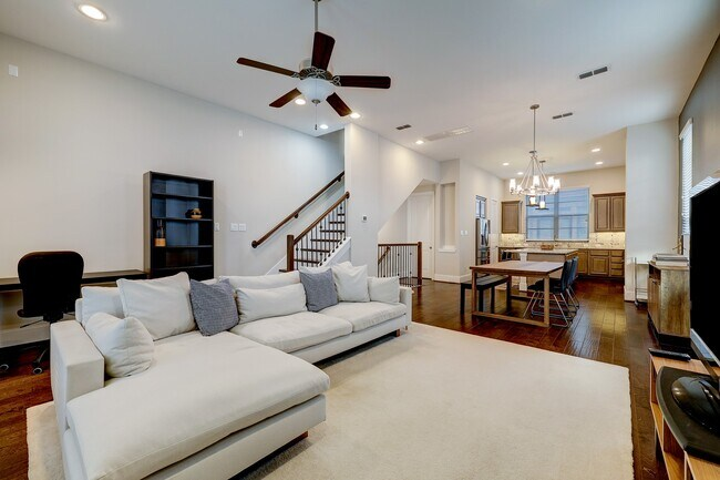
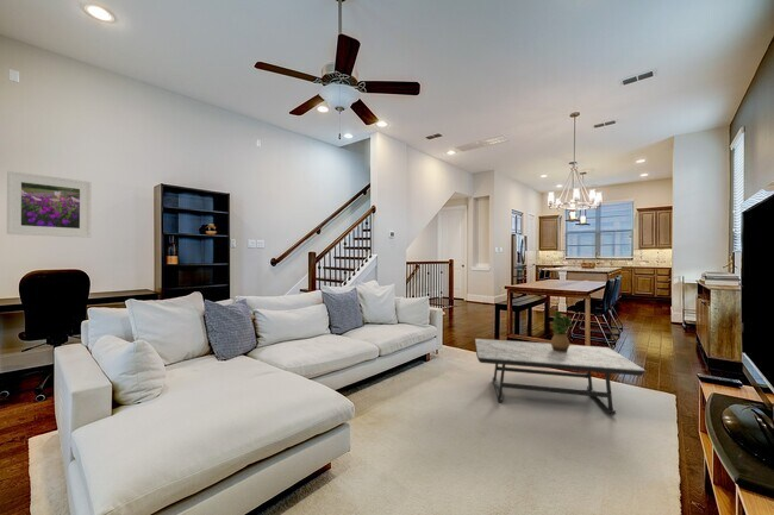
+ potted plant (561, 331)
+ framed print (51, 206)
+ coffee table (547, 373)
